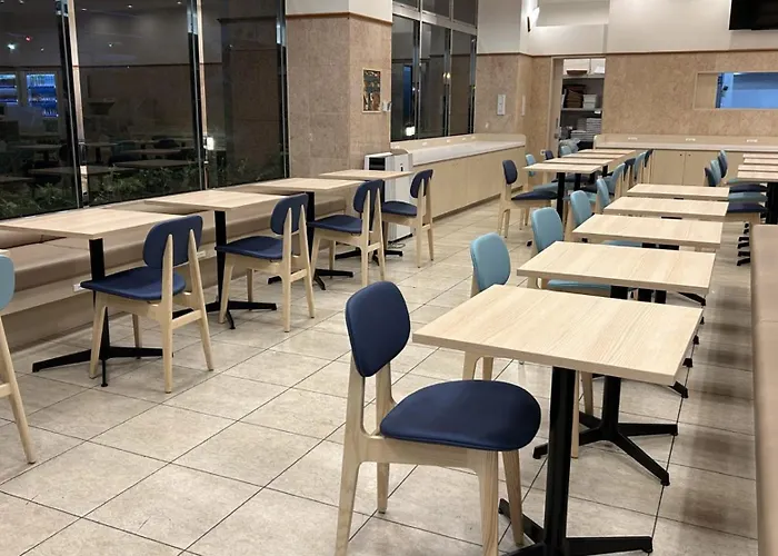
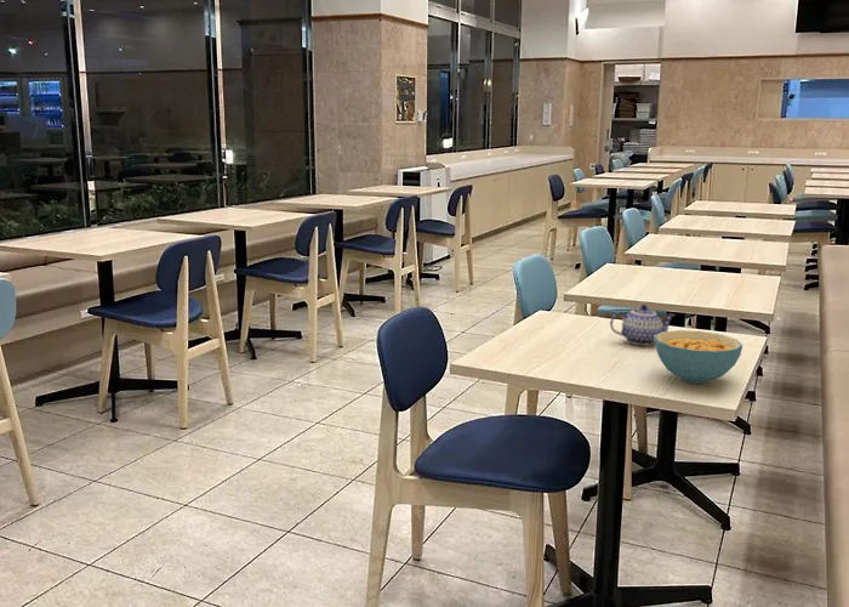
+ cereal bowl (696, 359)
+ teapot (642, 323)
